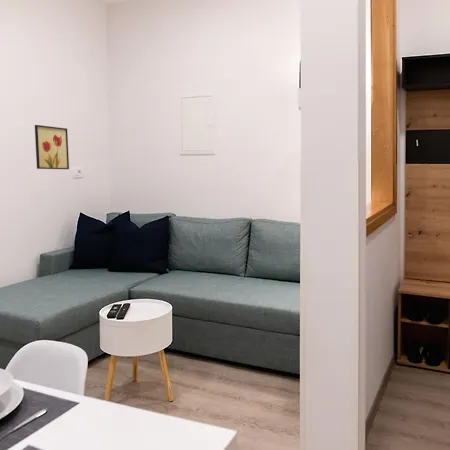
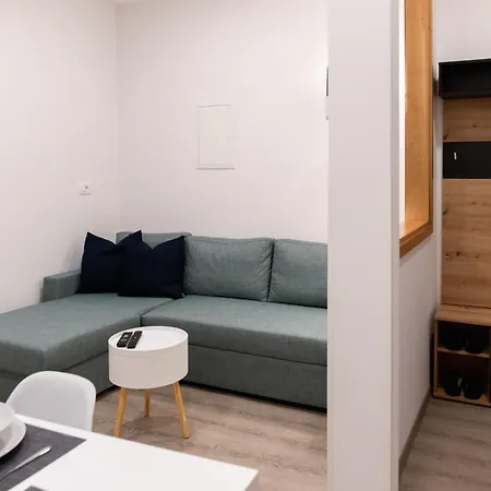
- wall art (51, 148)
